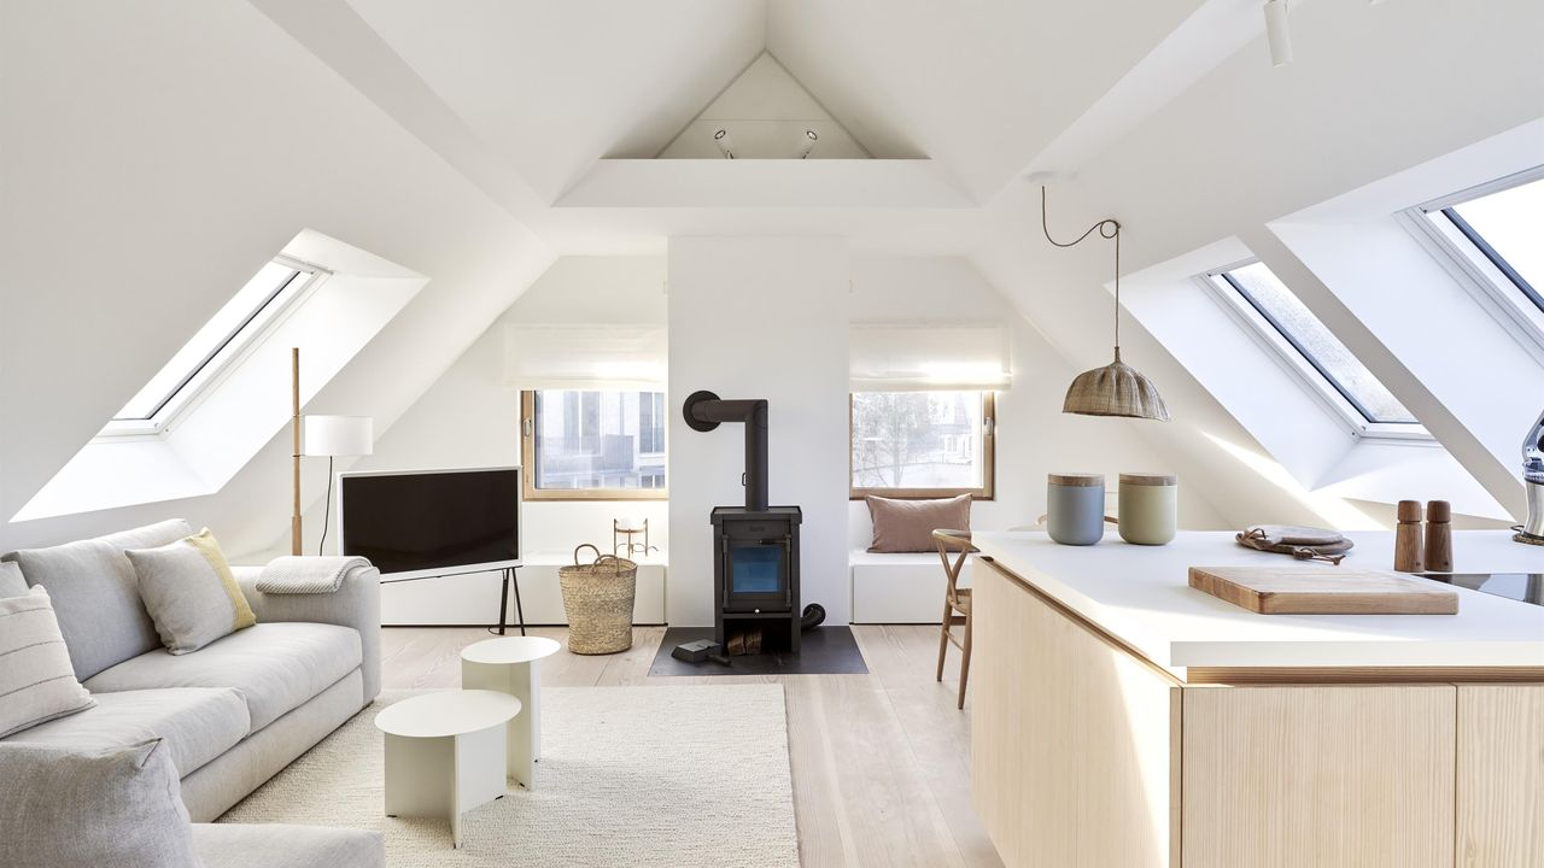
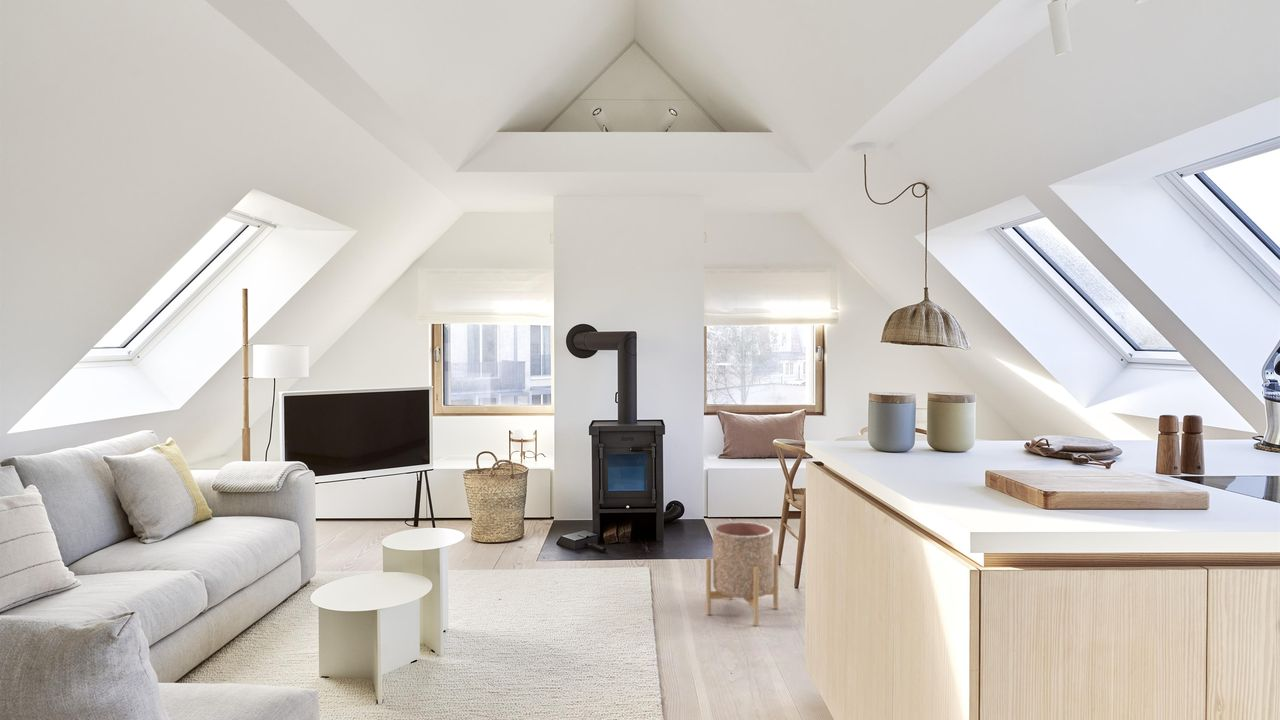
+ planter (742, 570)
